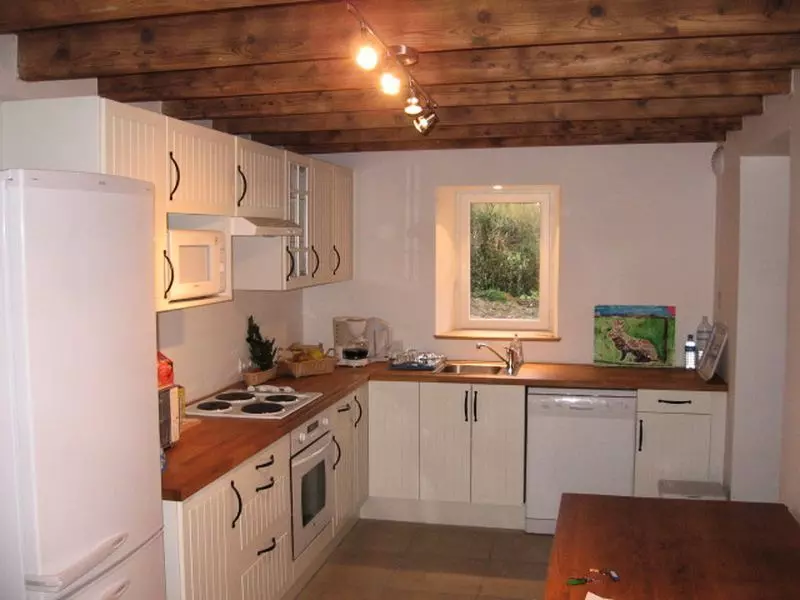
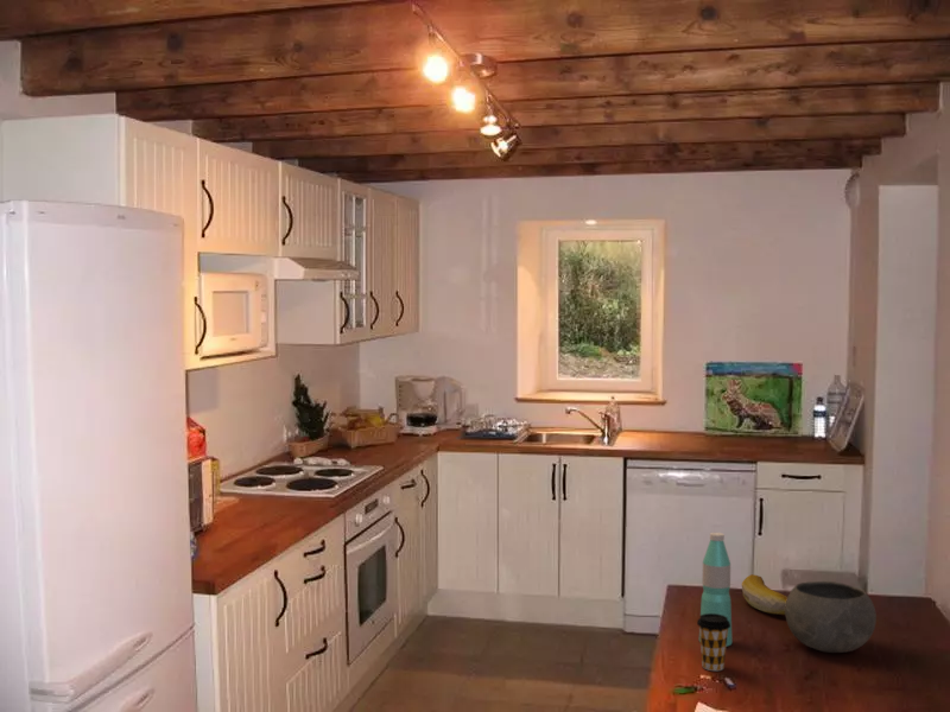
+ banana (774, 595)
+ bowl (830, 618)
+ water bottle (716, 587)
+ coffee cup (712, 642)
